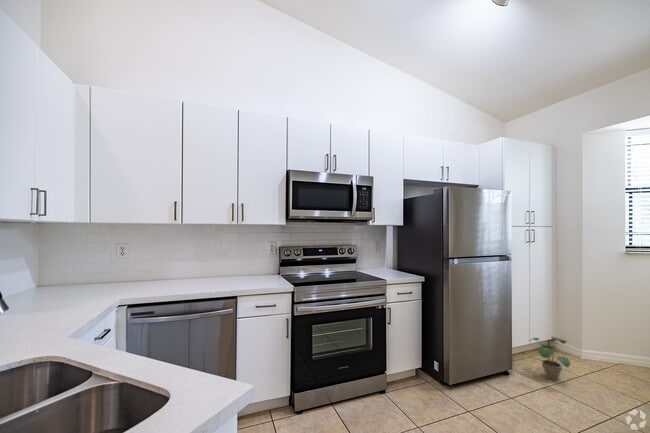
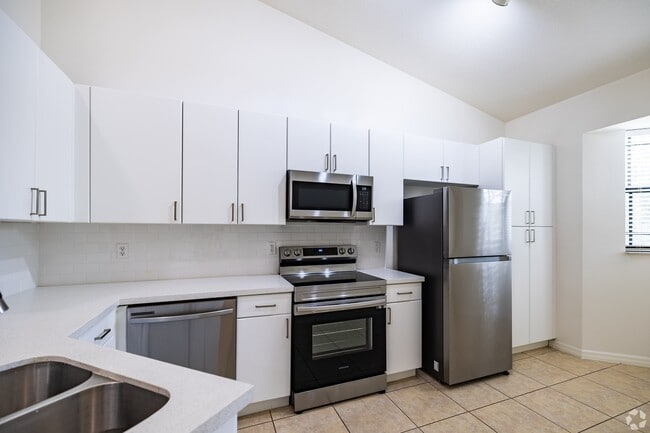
- potted plant (552, 358)
